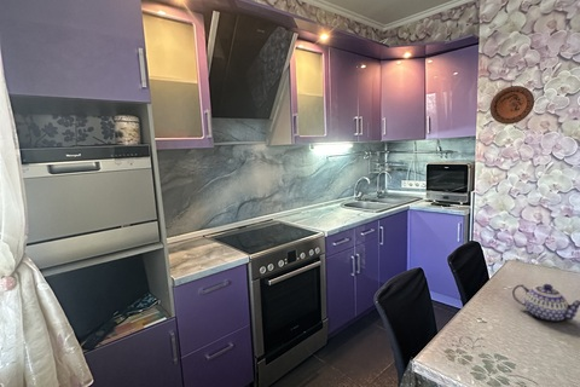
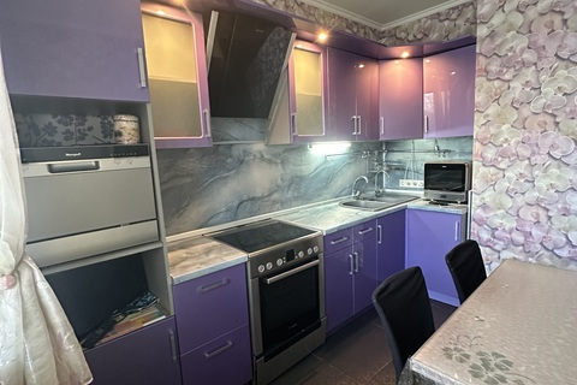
- decorative plate (511, 105)
- teapot (545, 299)
